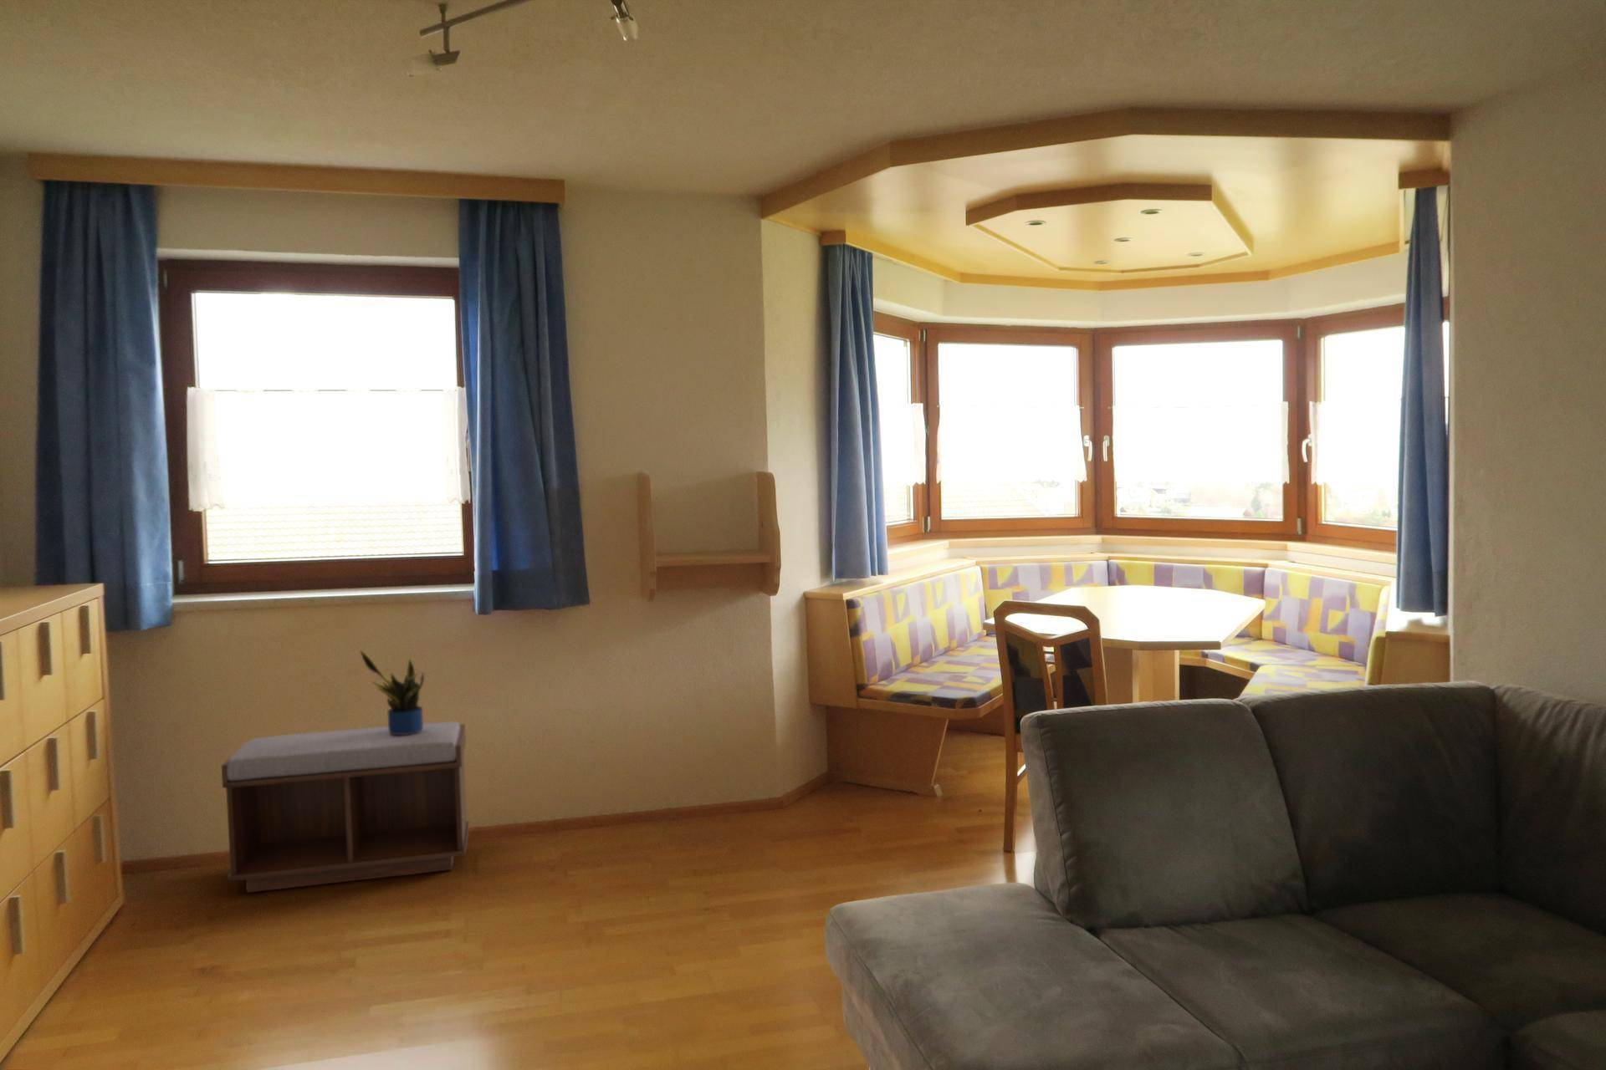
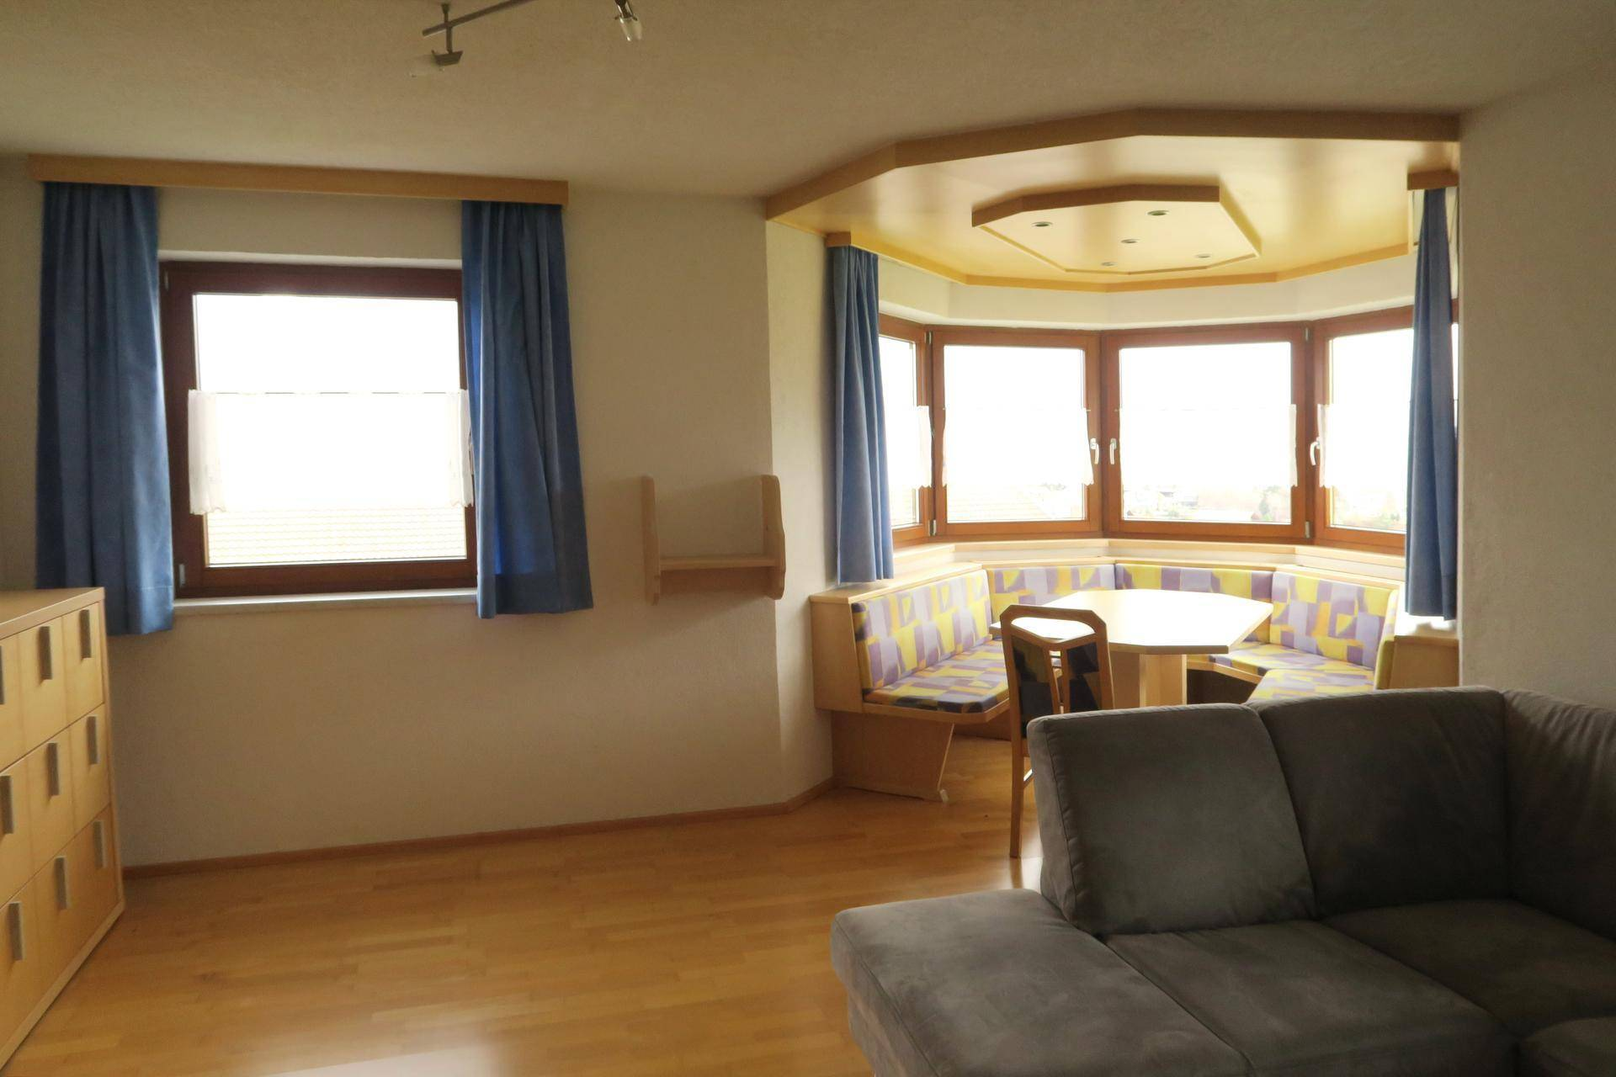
- potted plant (396, 690)
- bench (354, 801)
